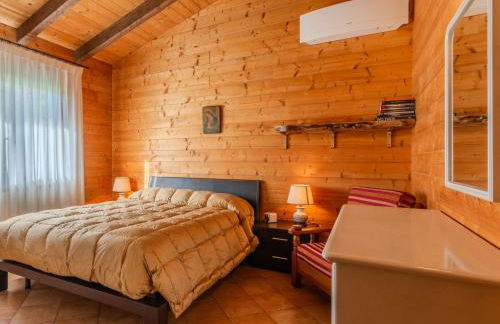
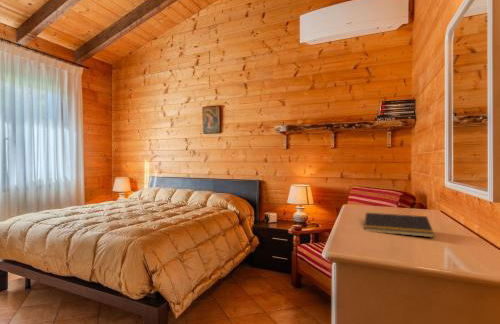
+ notepad (396, 223)
